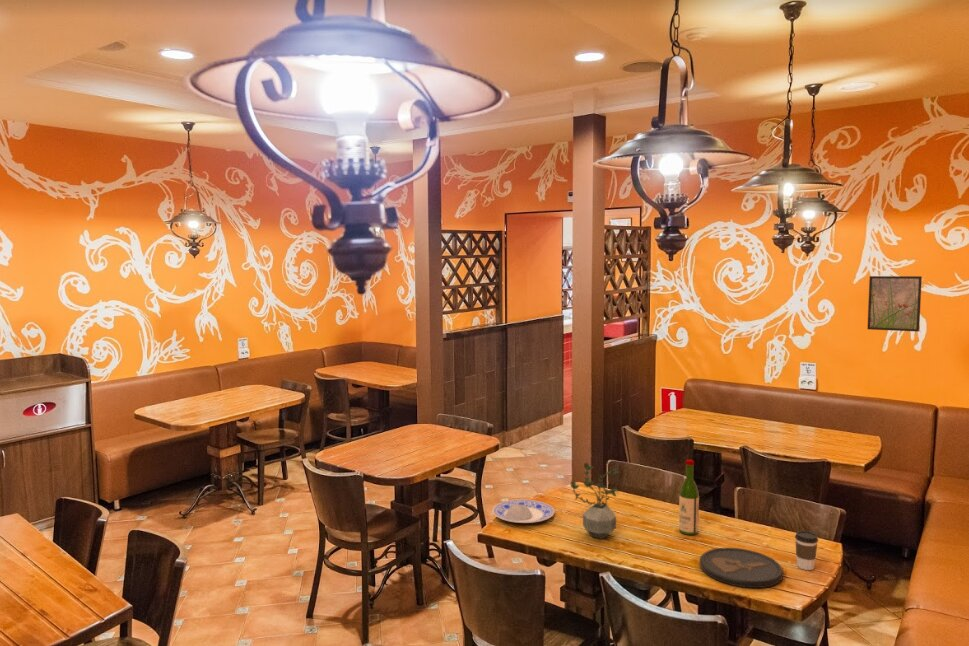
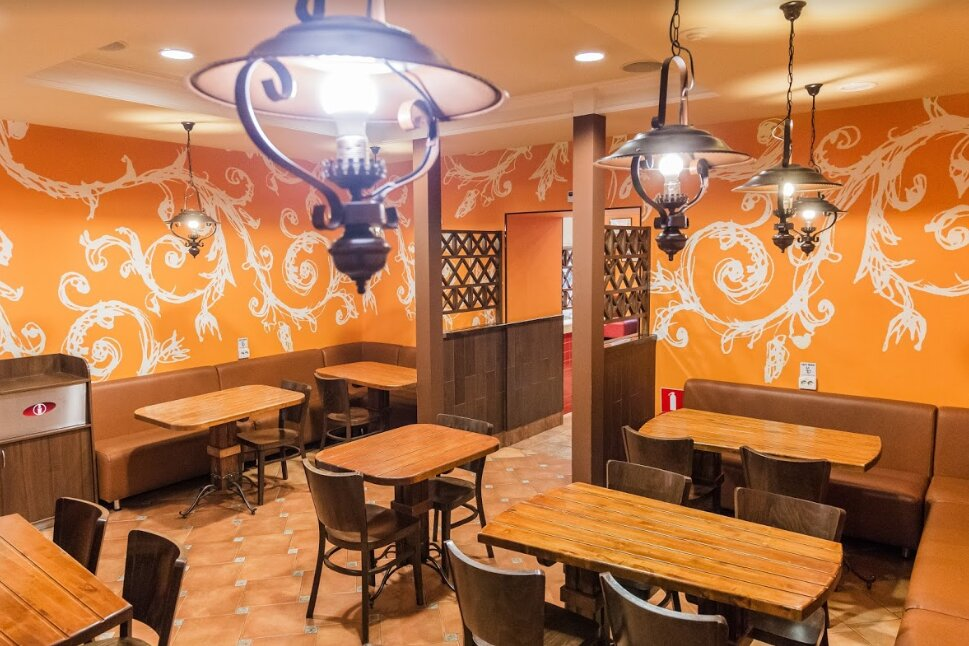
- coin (740, 566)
- wine bottle (689, 496)
- potted plant (597, 498)
- coffee cup (806, 550)
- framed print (894, 303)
- plate (523, 510)
